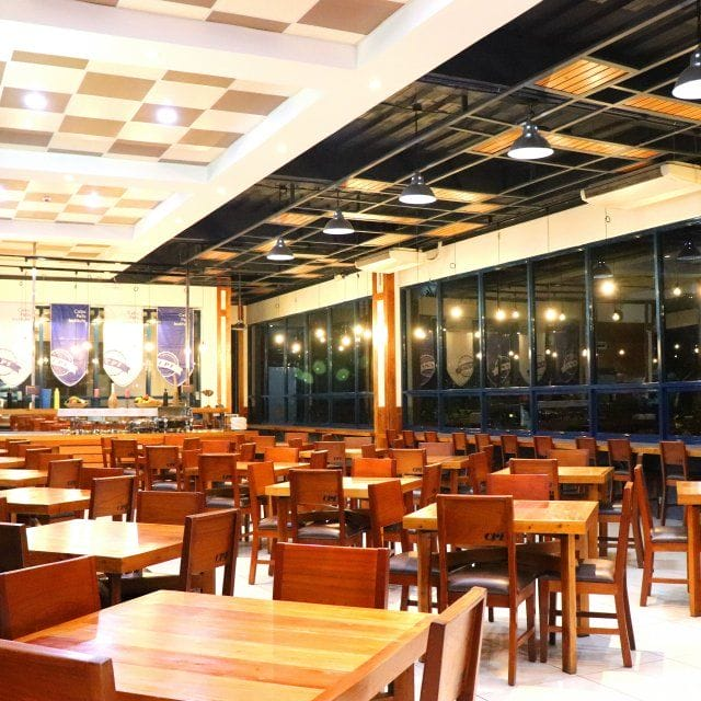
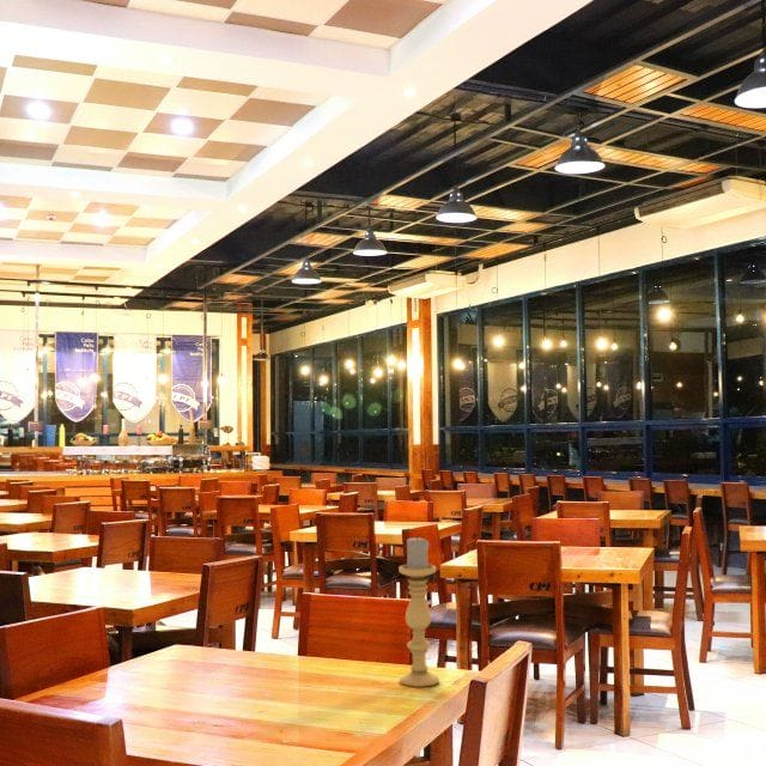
+ candle holder (418, 608)
